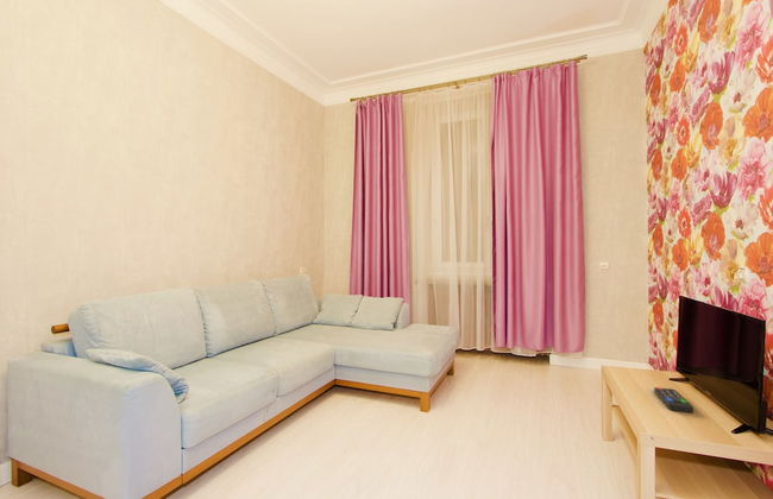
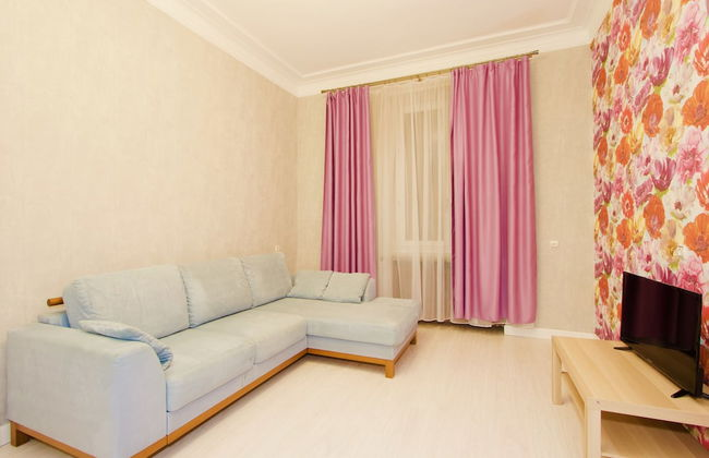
- remote control (672, 398)
